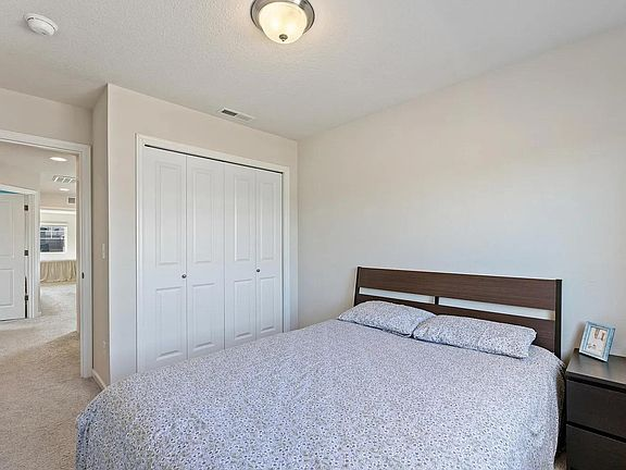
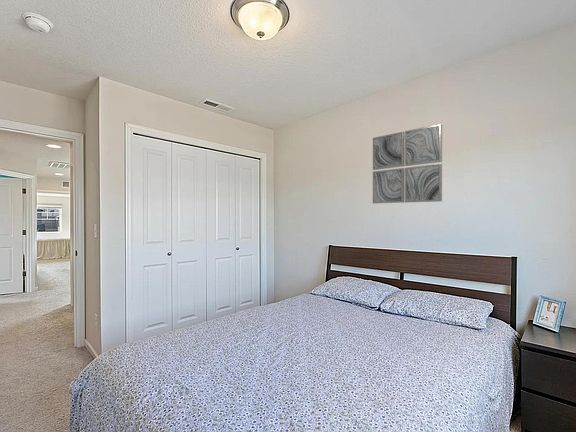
+ wall art (405, 168)
